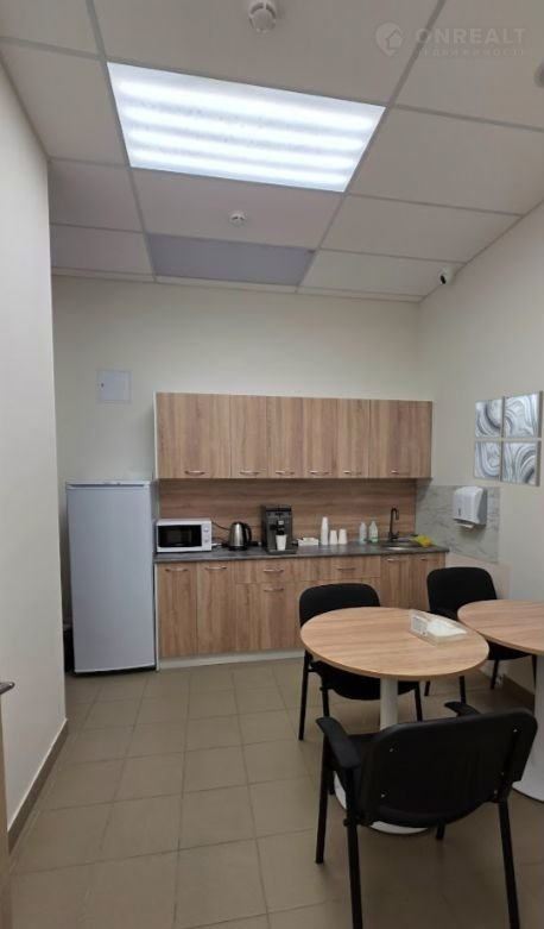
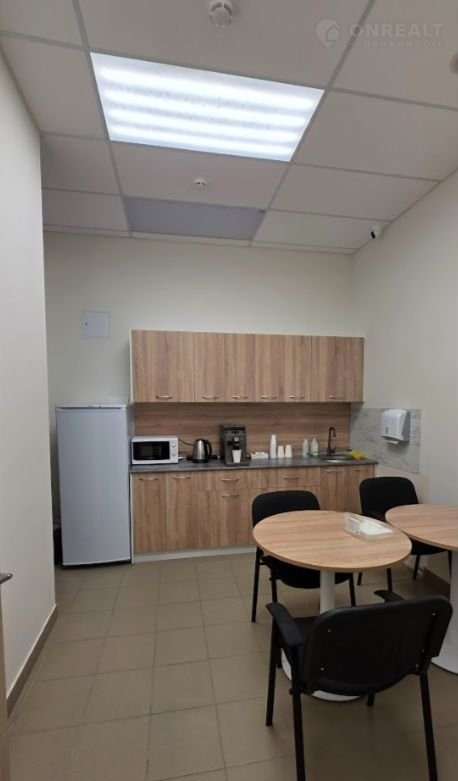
- wall art (504, 440)
